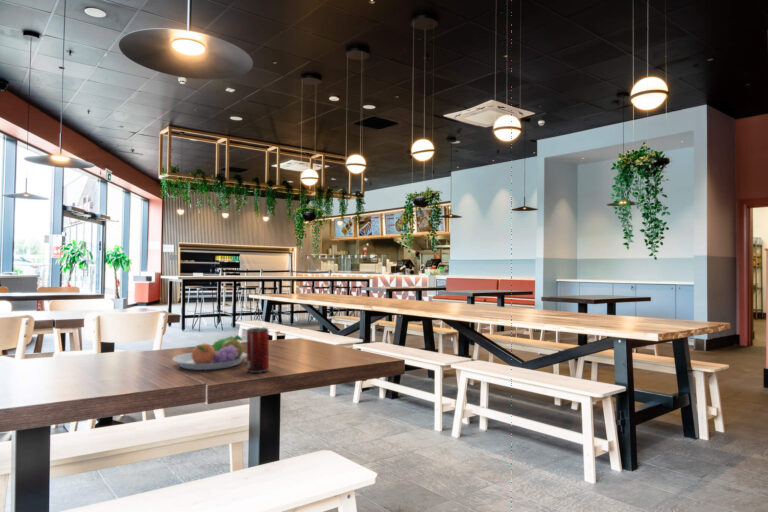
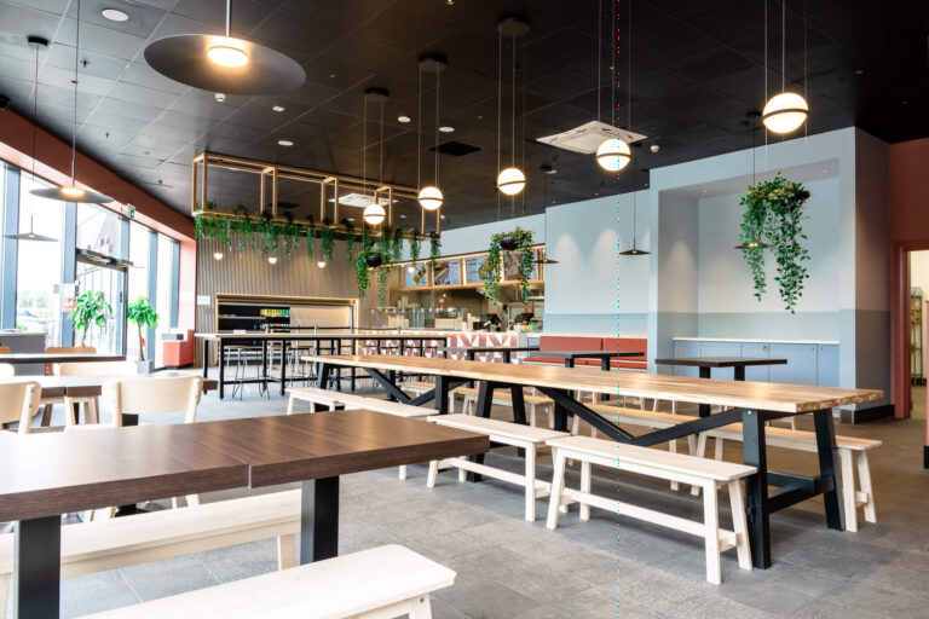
- fruit bowl (213, 349)
- beverage can (257, 349)
